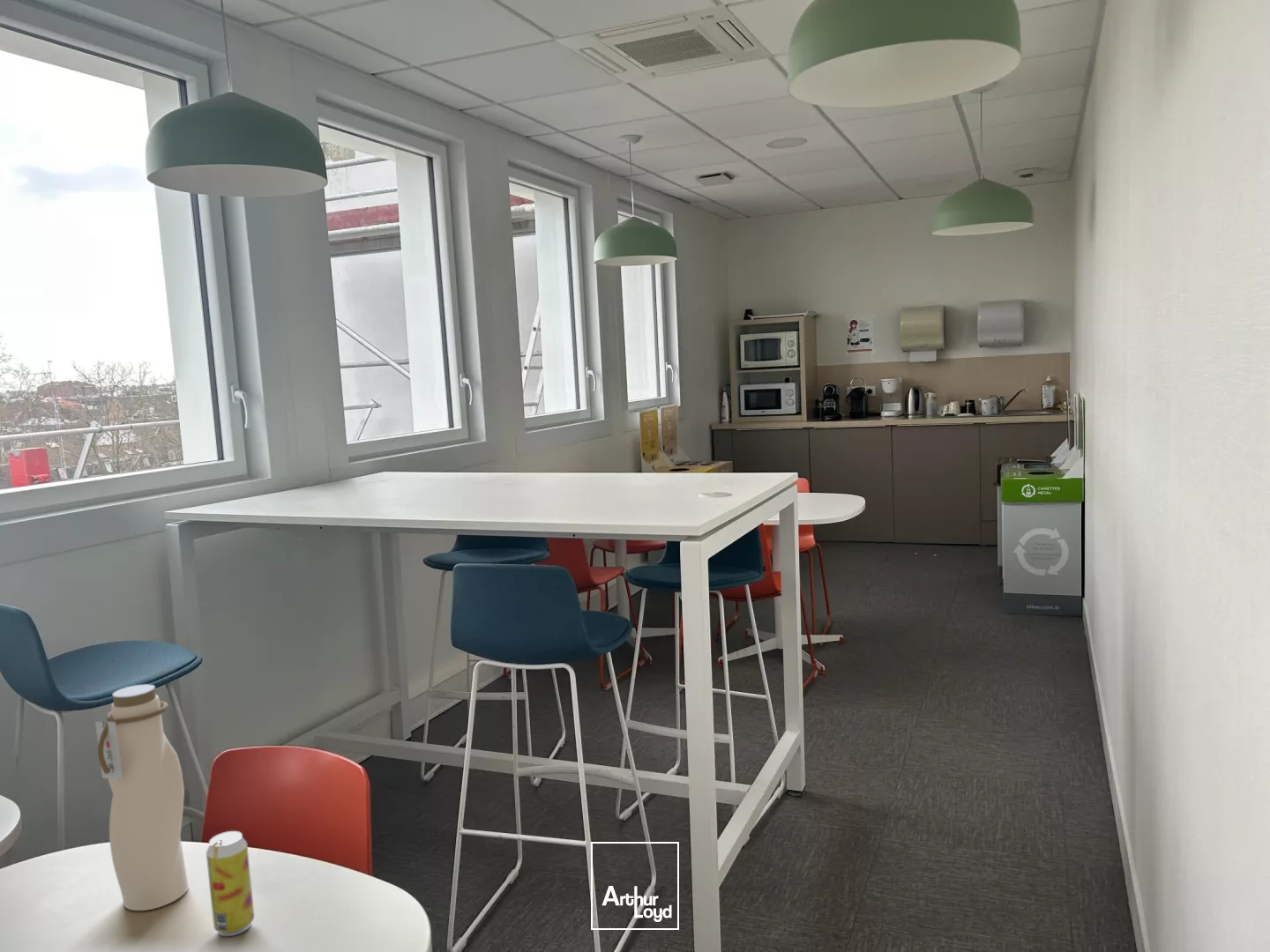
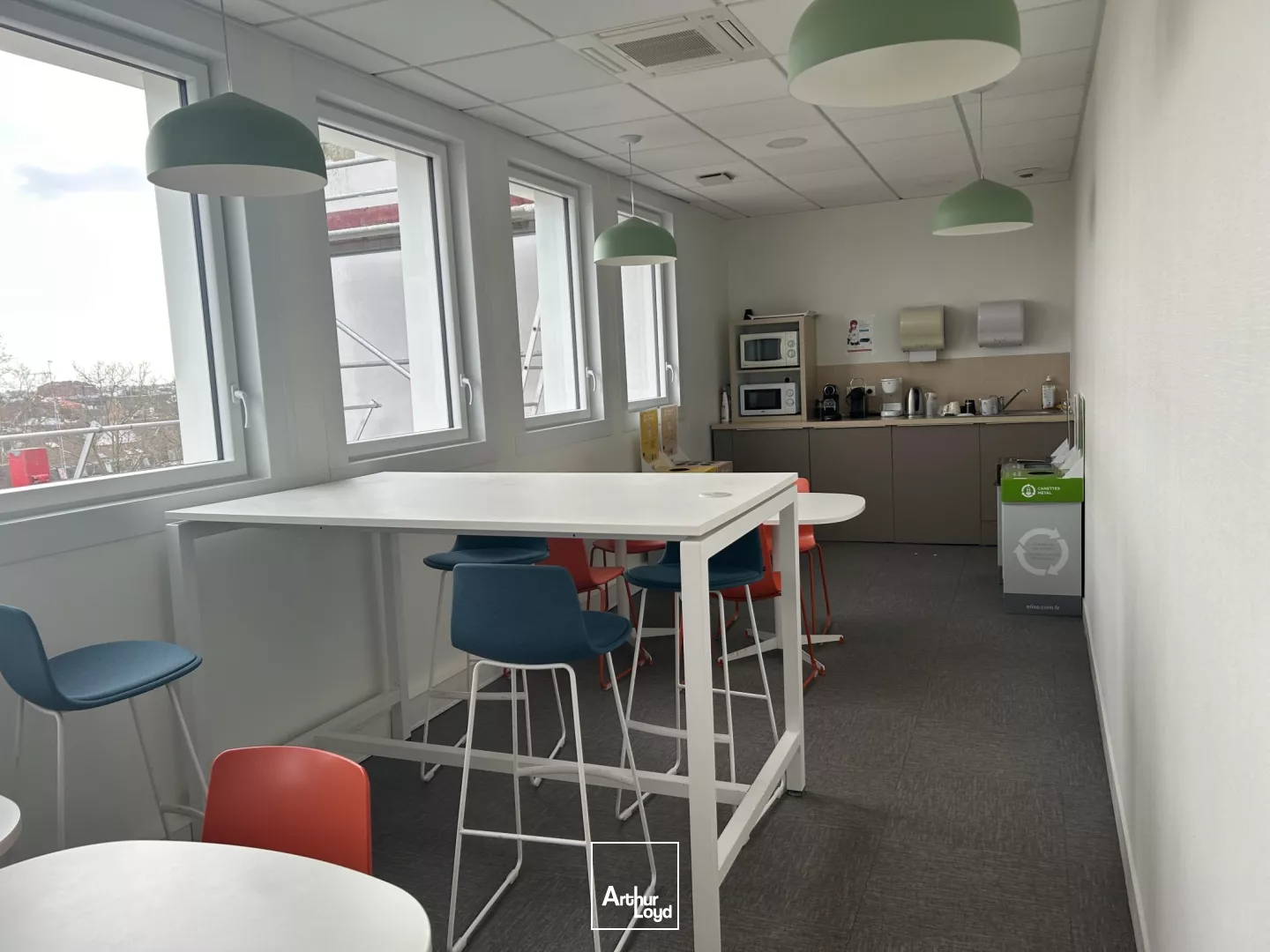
- beverage can (229, 881)
- water bottle (142, 796)
